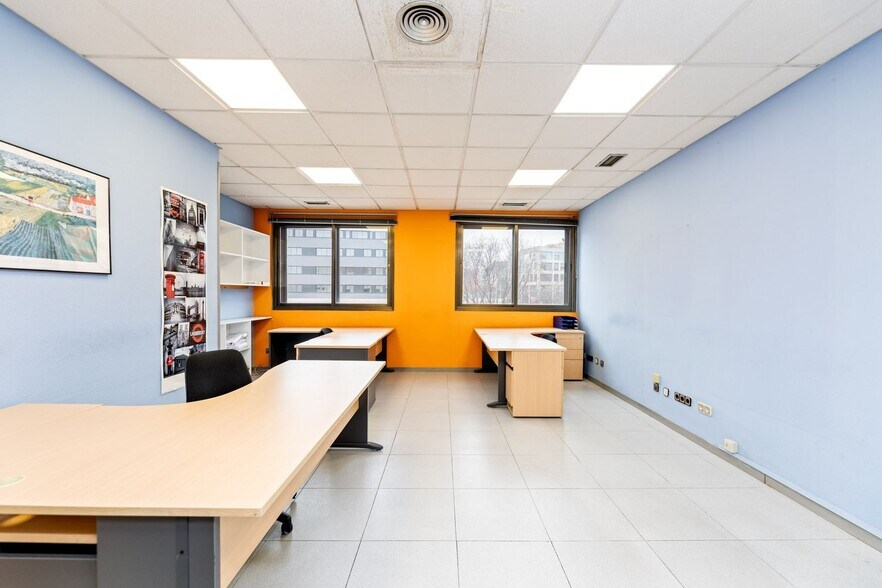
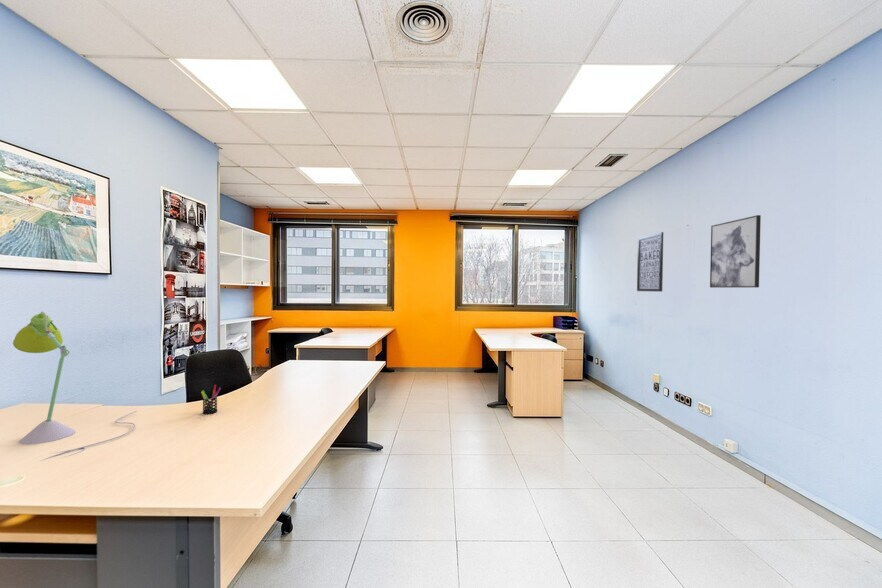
+ pen holder (209, 399)
+ desk lamp (62, 365)
+ wall art (649, 263)
+ wall art (733, 254)
